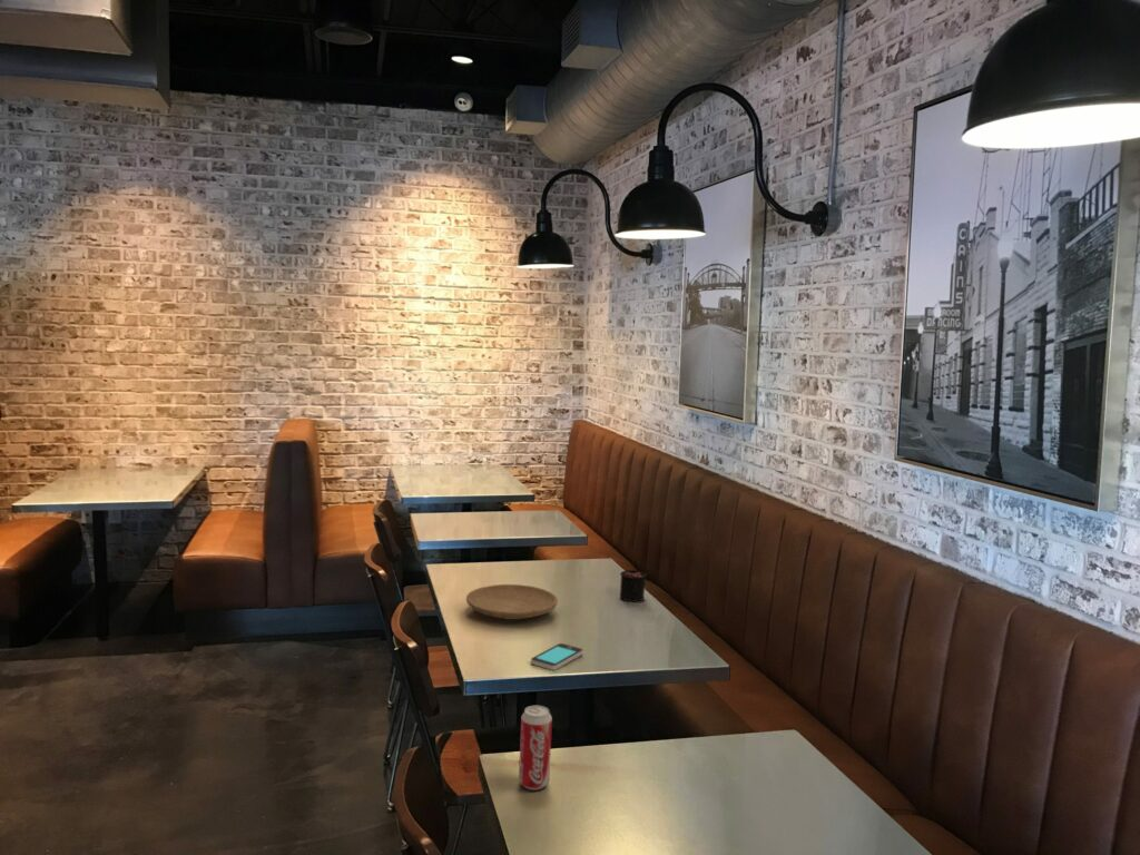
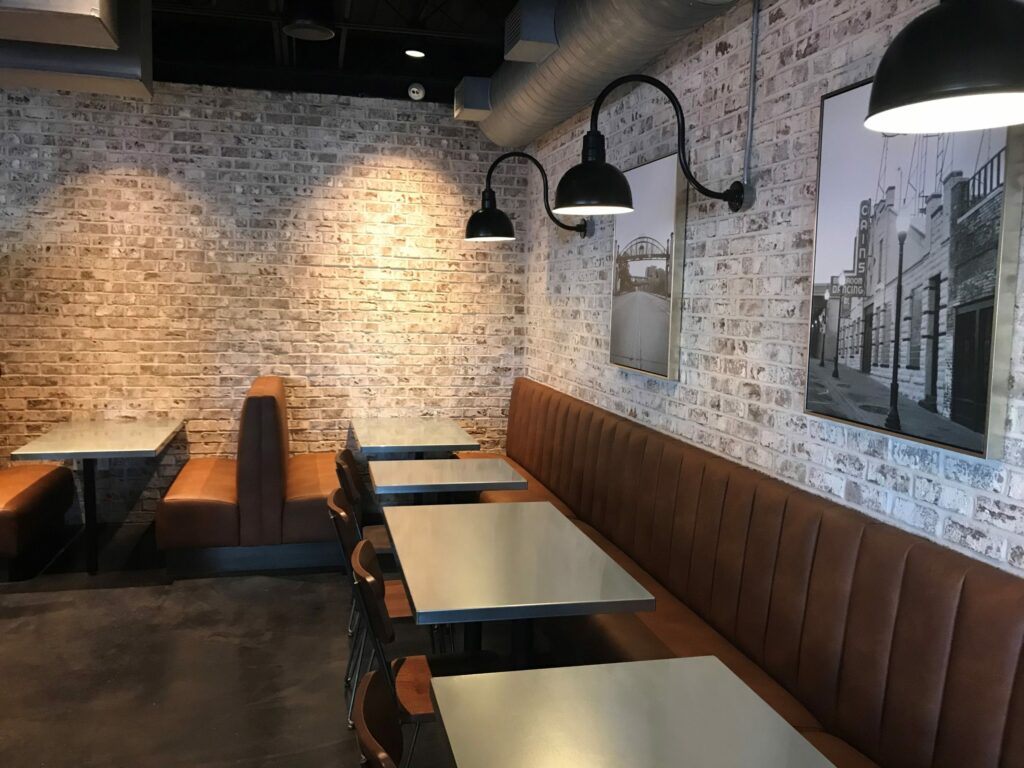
- smartphone (557, 656)
- candle (632, 580)
- beverage can (534, 747)
- plate (511, 605)
